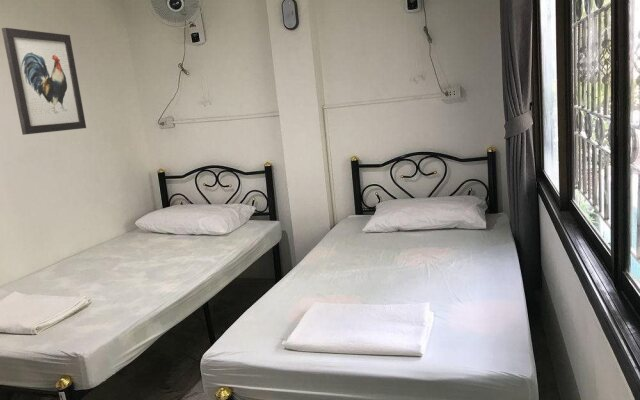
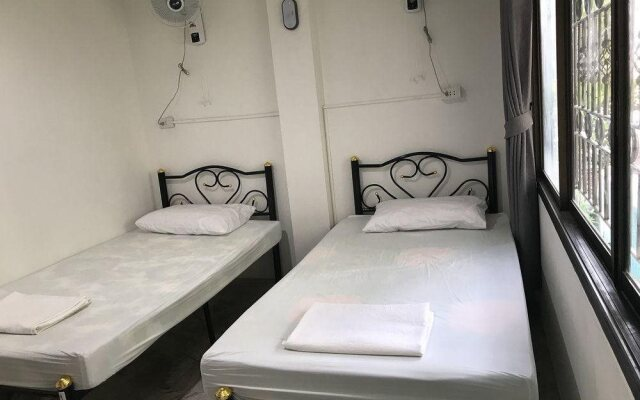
- wall art (47, 82)
